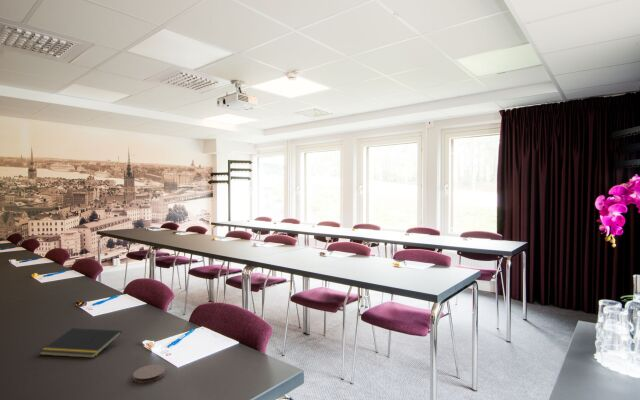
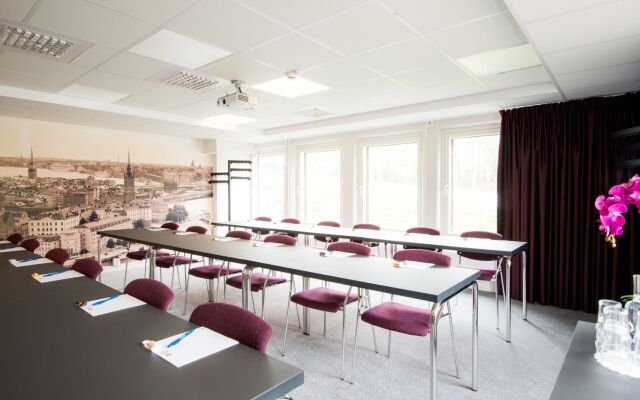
- notepad (82, 342)
- coaster (149, 373)
